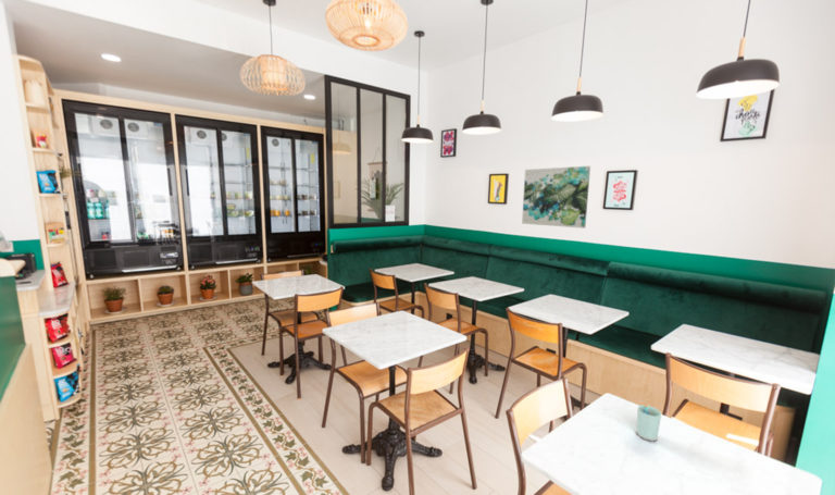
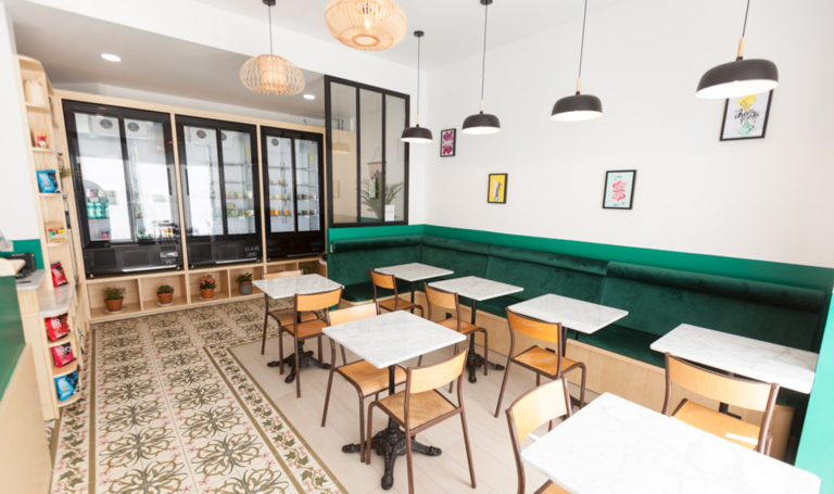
- cup (648, 420)
- wall art (553, 197)
